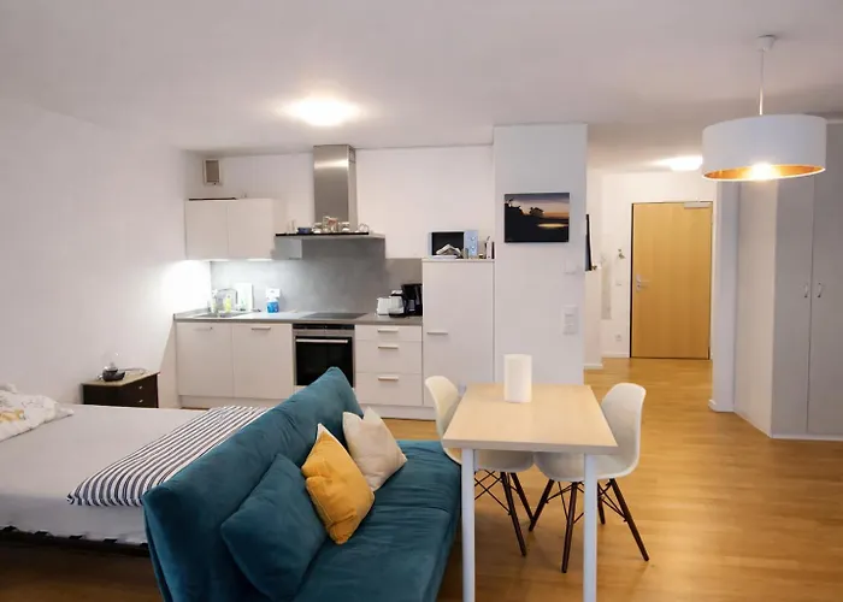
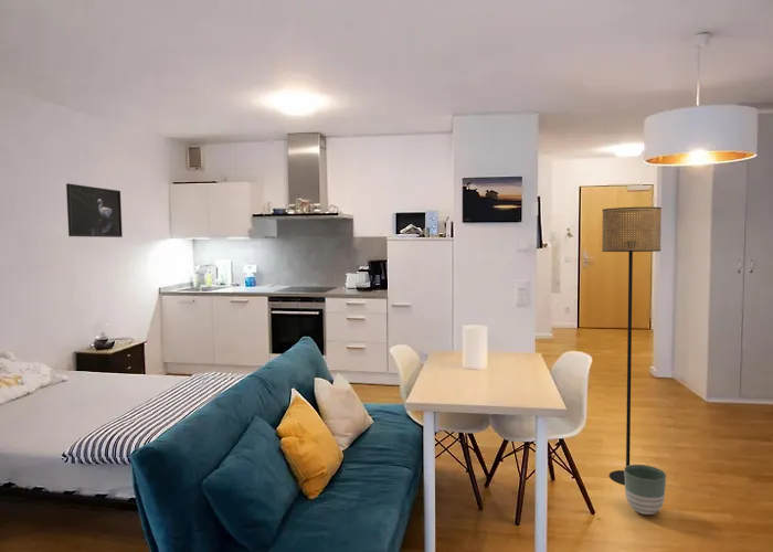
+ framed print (96, 212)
+ planter (644, 491)
+ floor lamp (629, 346)
